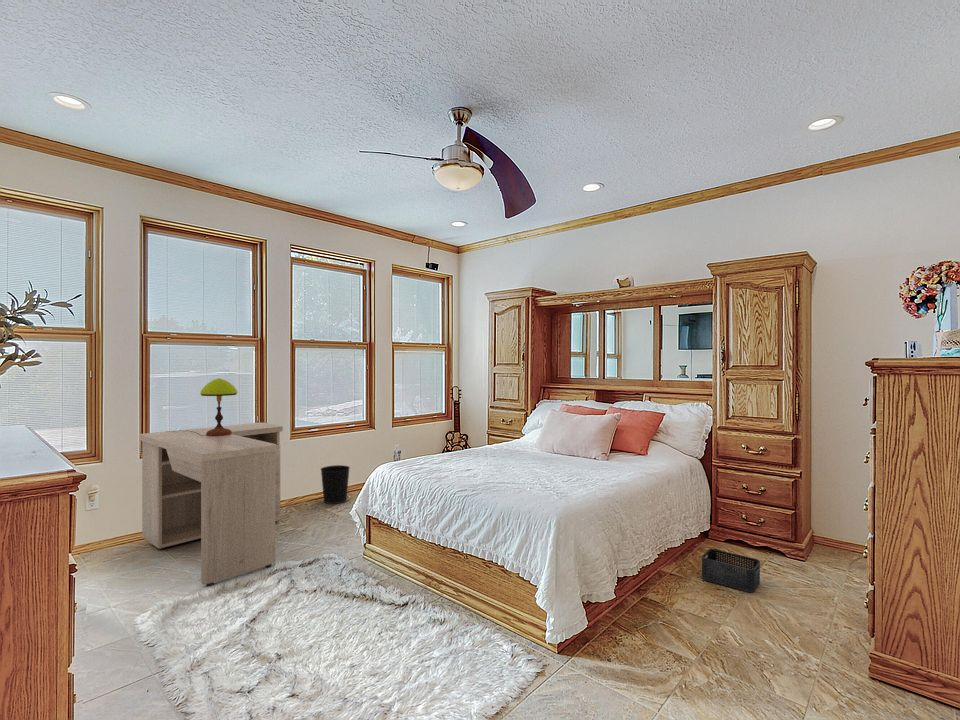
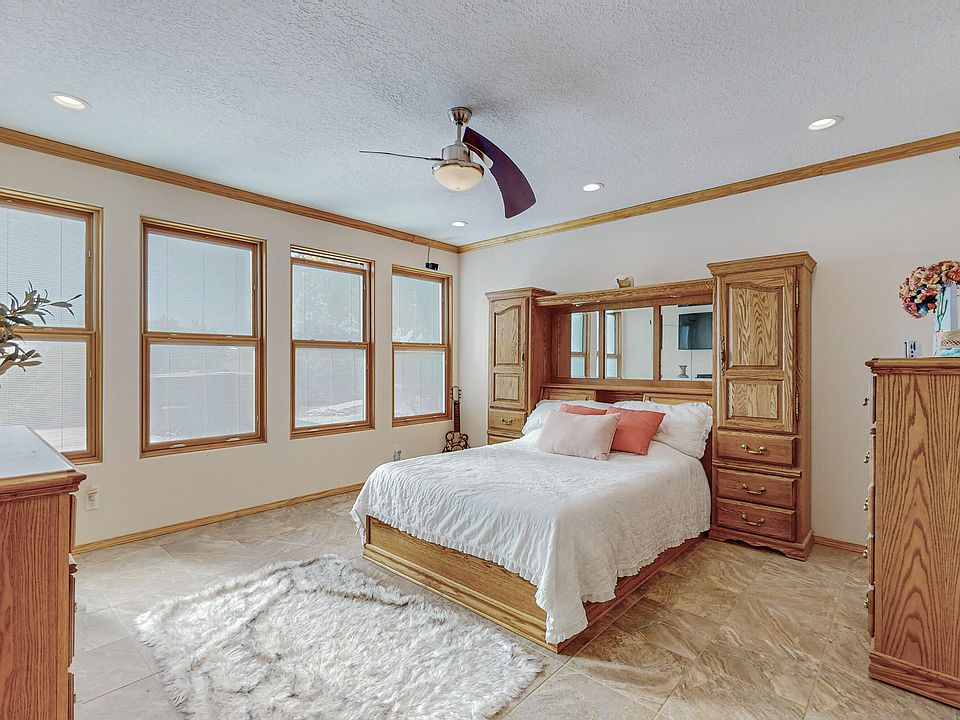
- desk (238, 488)
- storage bin (730, 570)
- table lamp (203, 395)
- wastebasket (335, 484)
